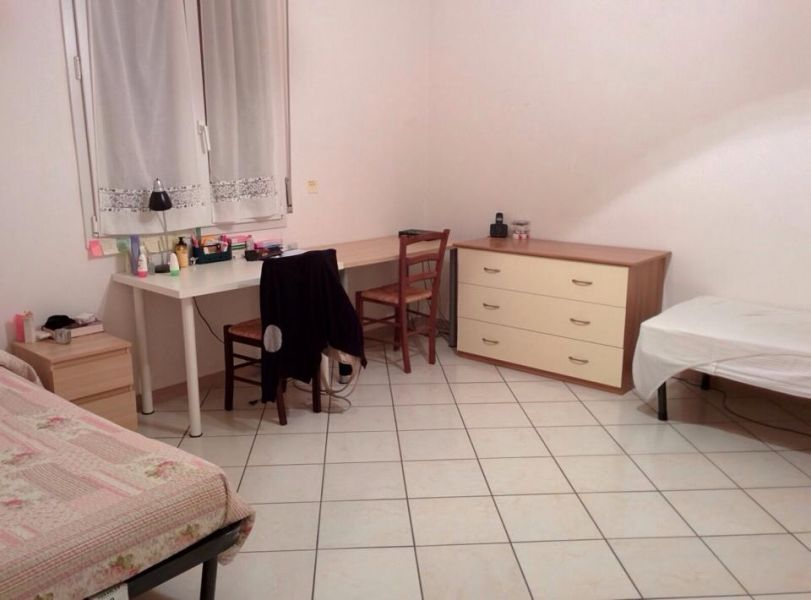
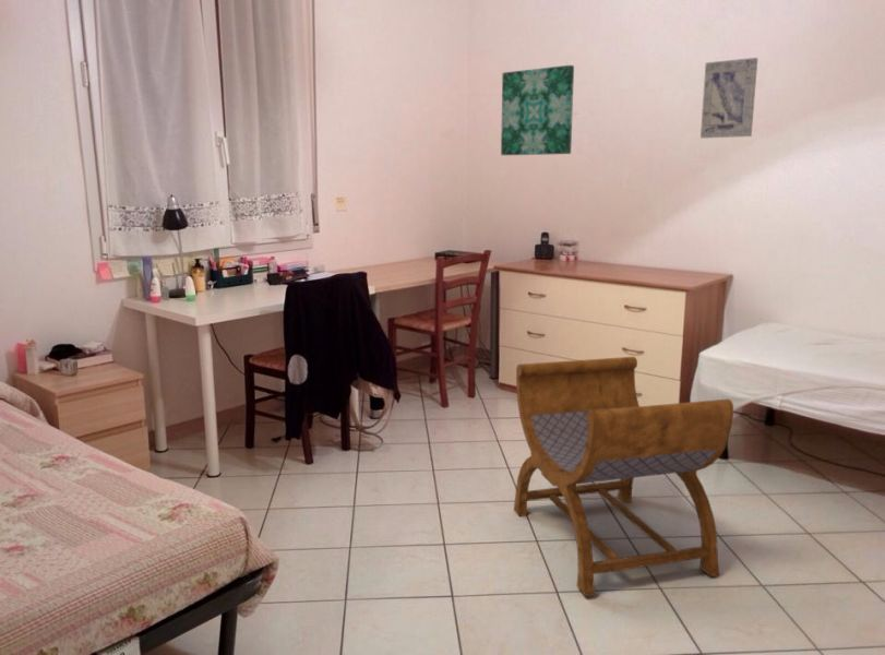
+ stool (611, 462)
+ wall art (728, 98)
+ wall art (536, 112)
